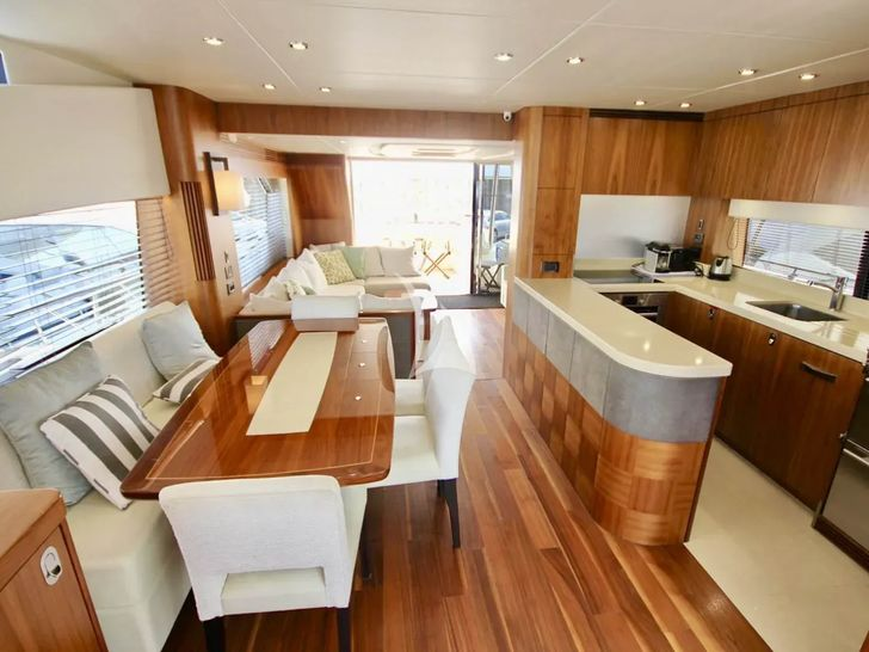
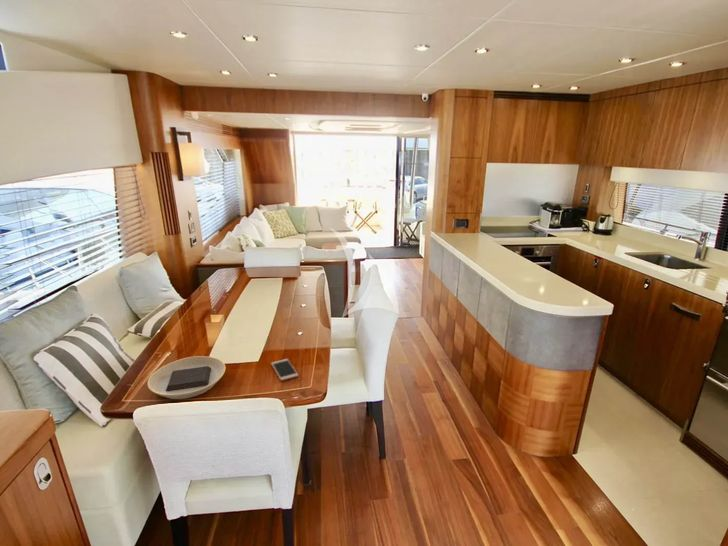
+ smartphone (284, 369)
+ plate (188, 378)
